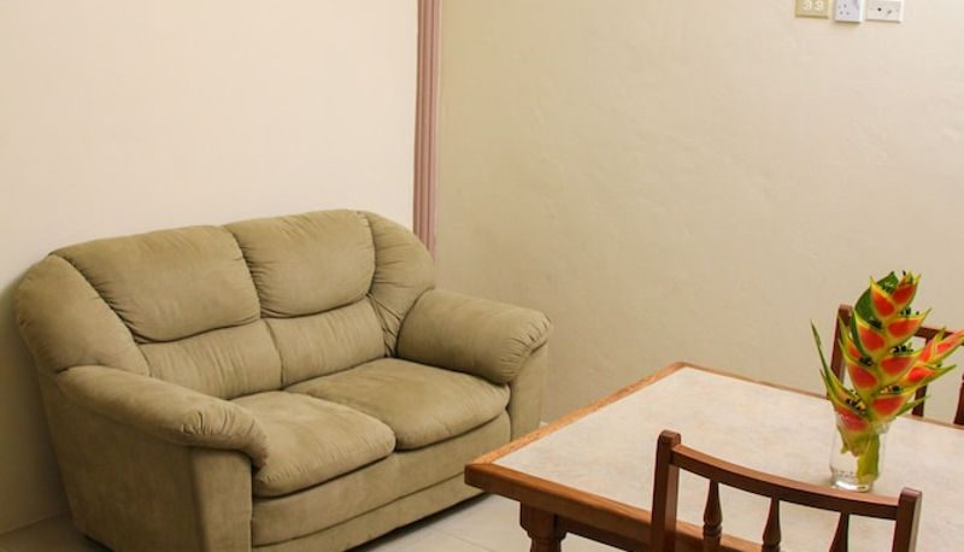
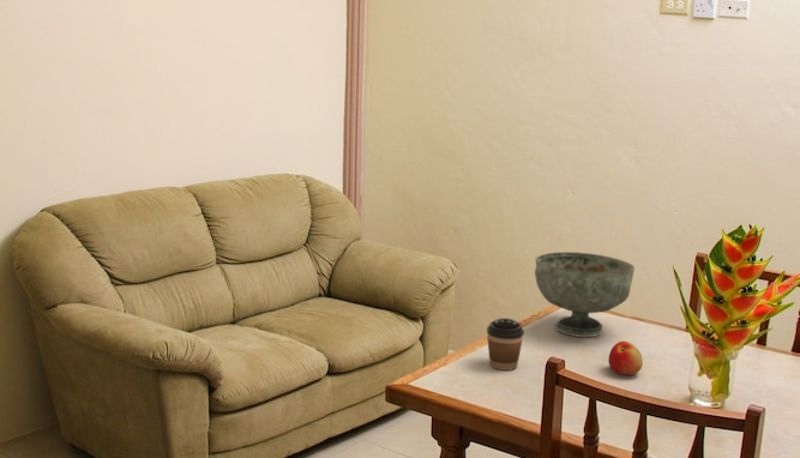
+ coffee cup (504, 341)
+ apple (625, 357)
+ decorative bowl (581, 294)
